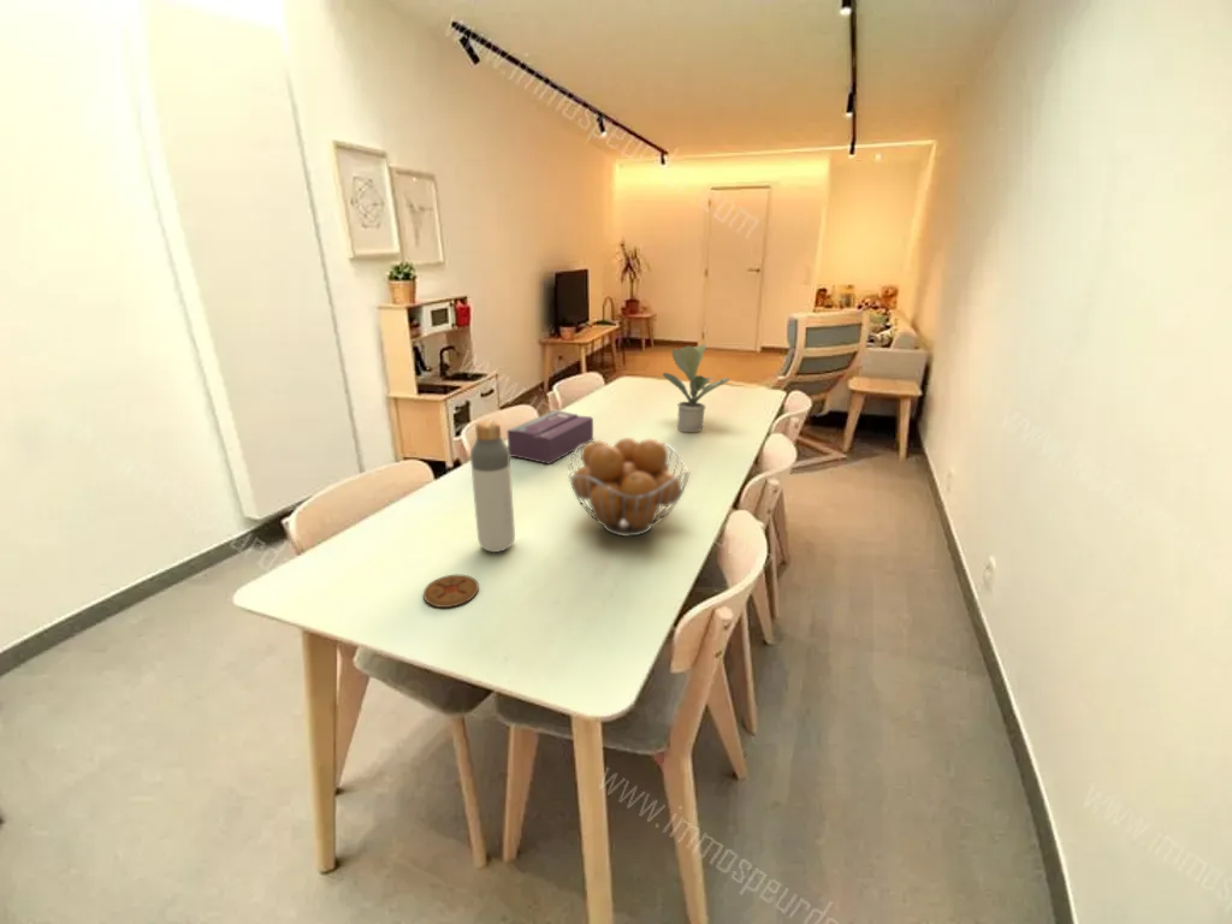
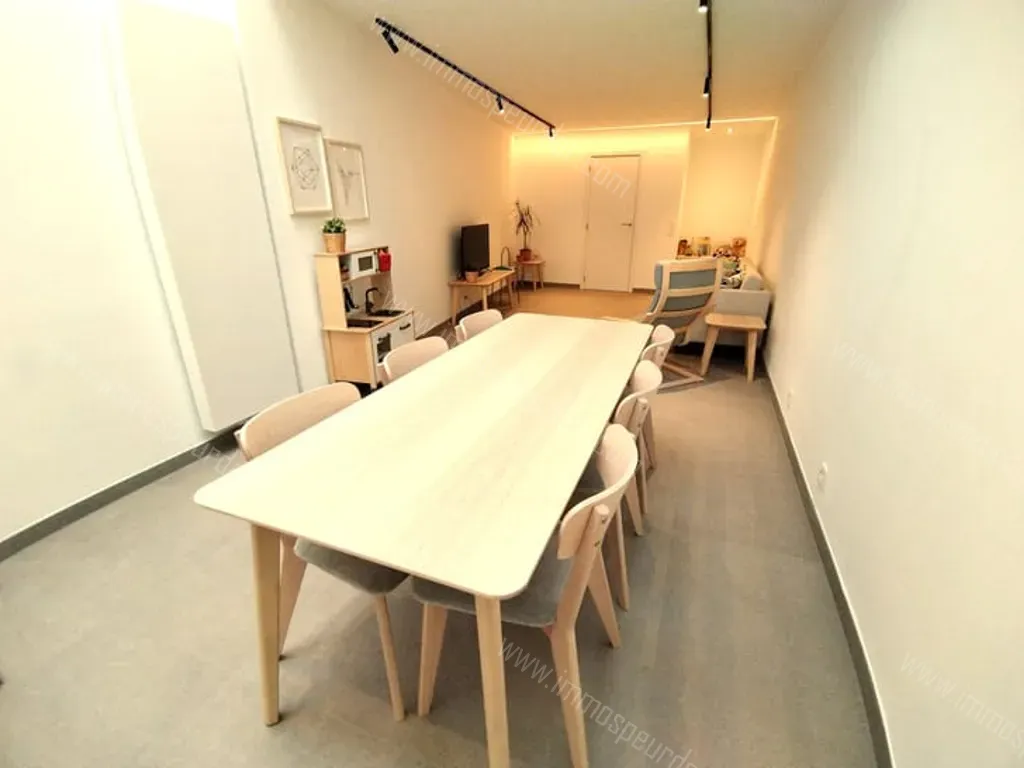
- fruit basket (628, 484)
- bottle (492, 487)
- tissue box (552, 434)
- coaster (451, 590)
- potted plant (695, 385)
